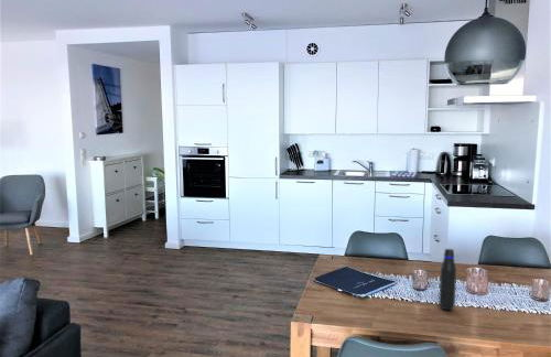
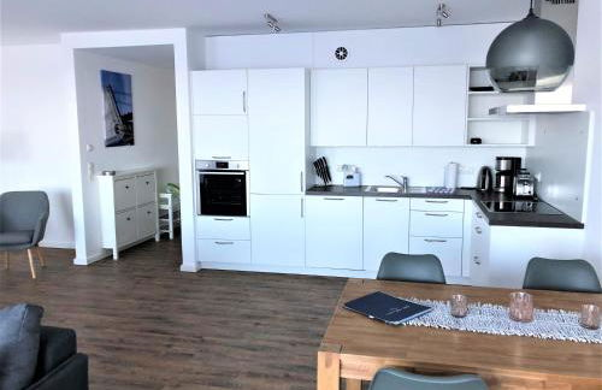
- water bottle (447, 279)
